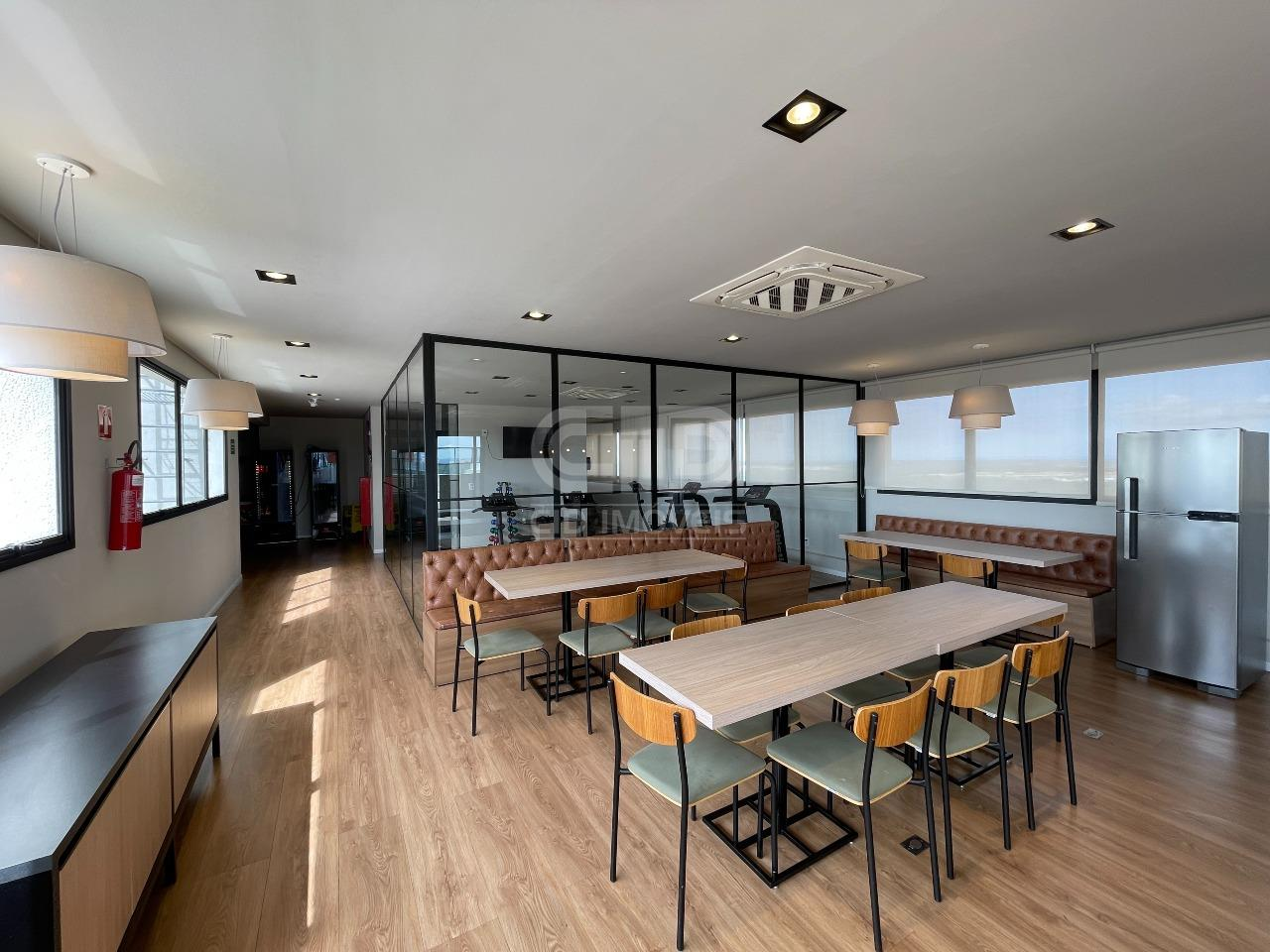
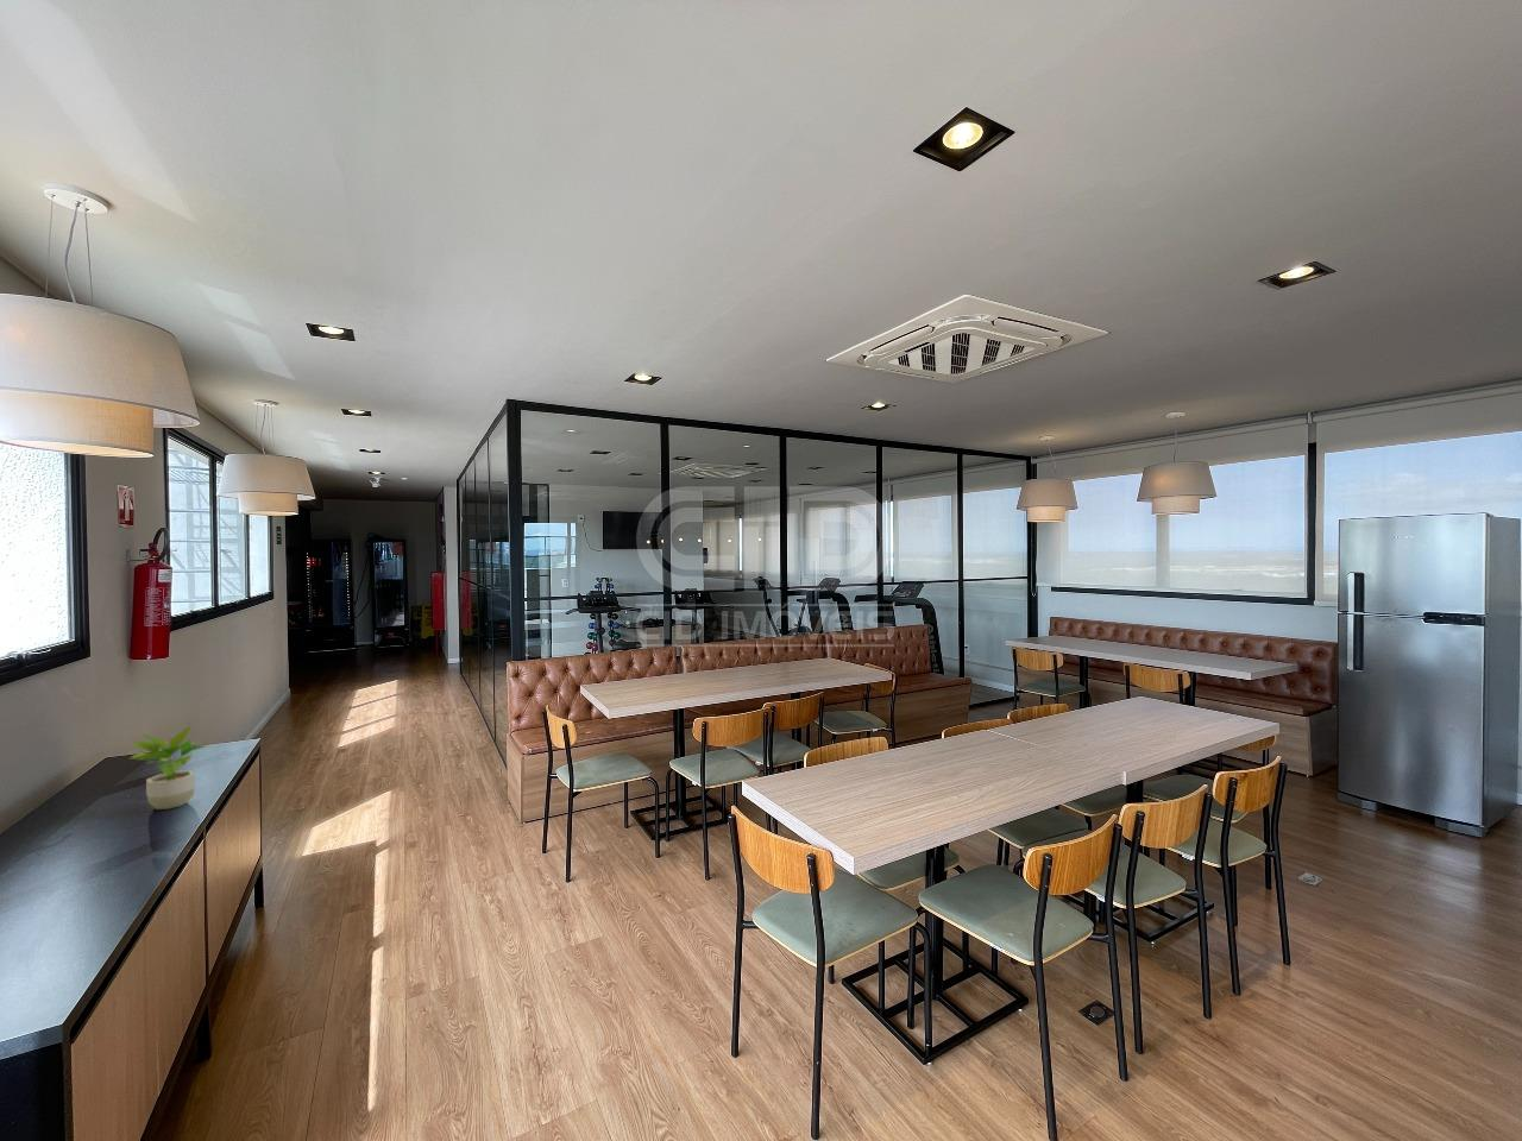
+ potted plant (163, 769)
